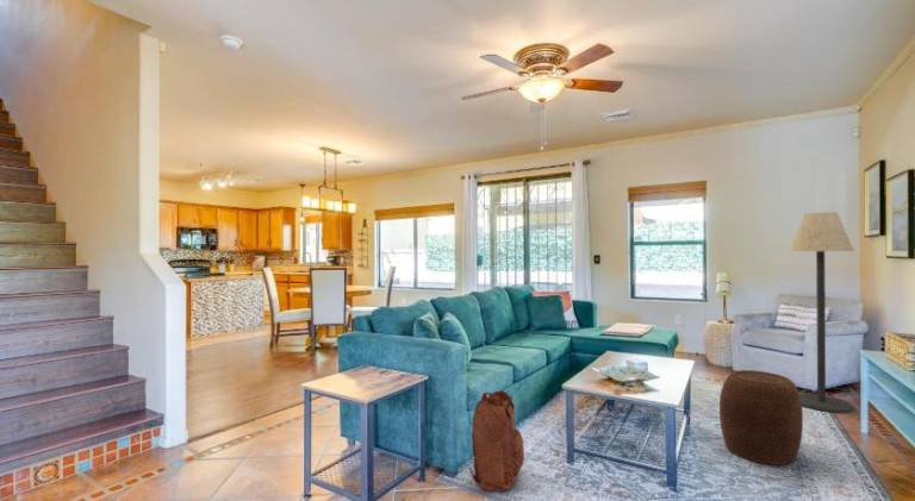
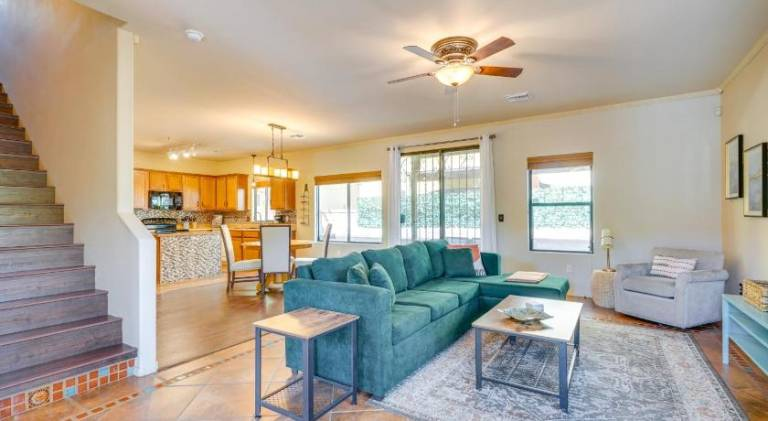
- floor lamp (821, 308)
- backpack (493, 436)
- stool (759, 413)
